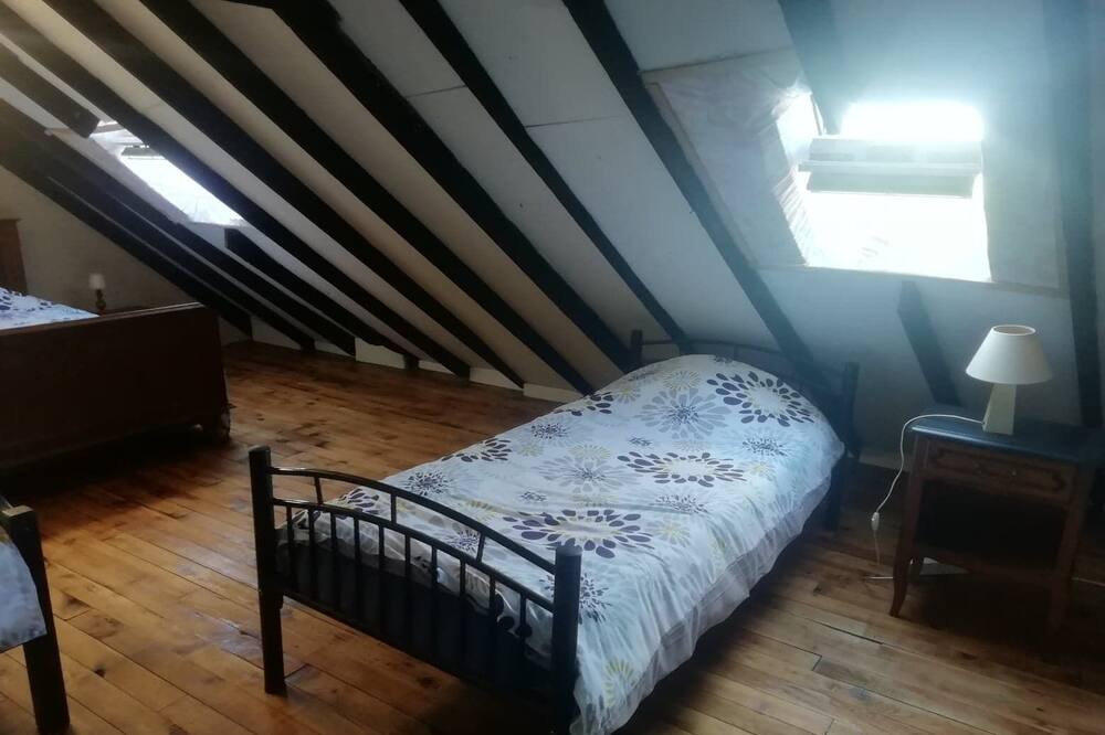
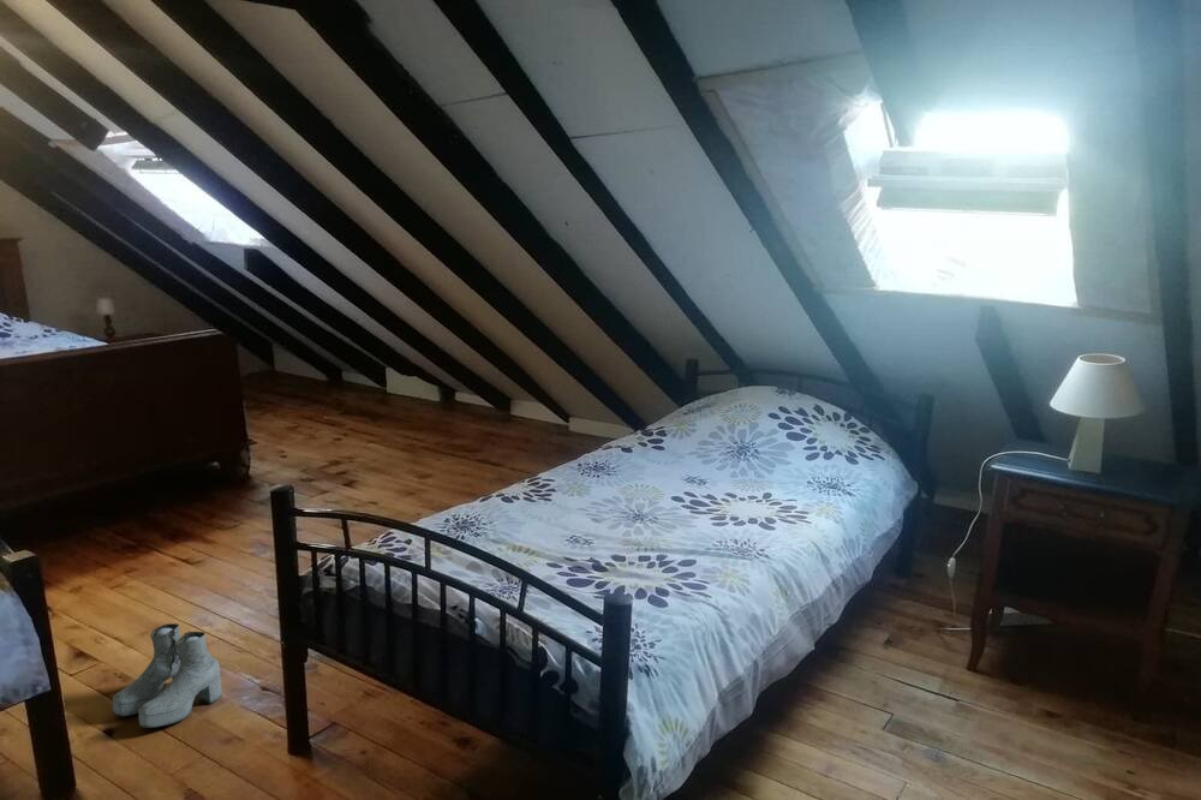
+ boots (166, 671)
